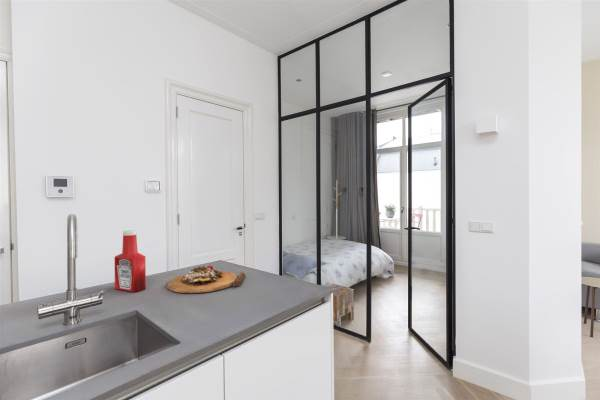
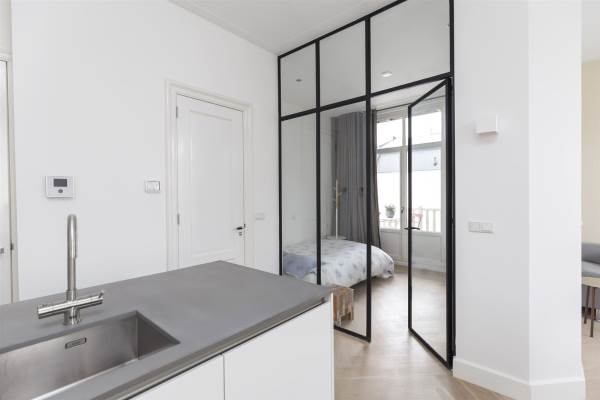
- cutting board (207, 274)
- soap bottle (130, 259)
